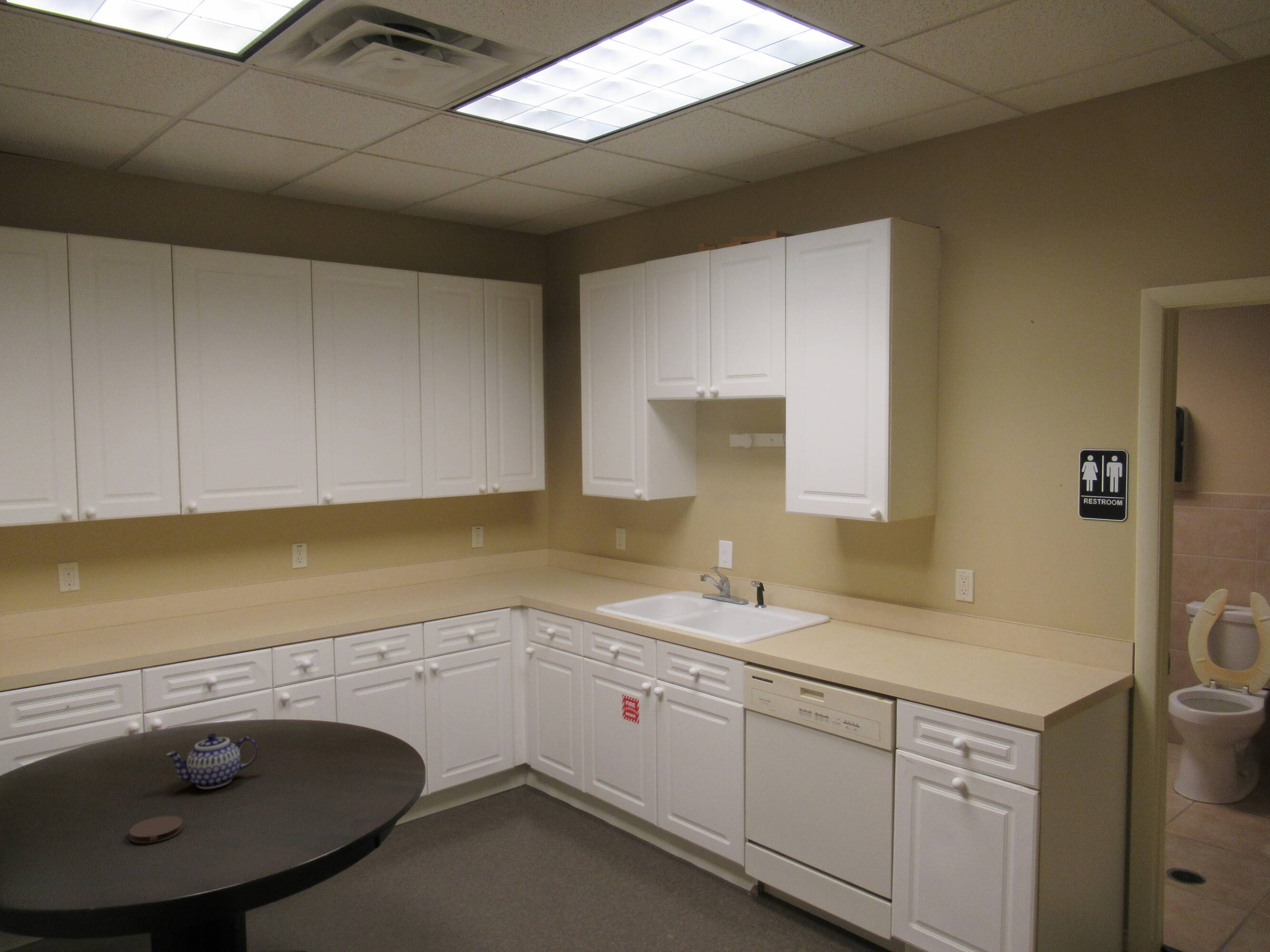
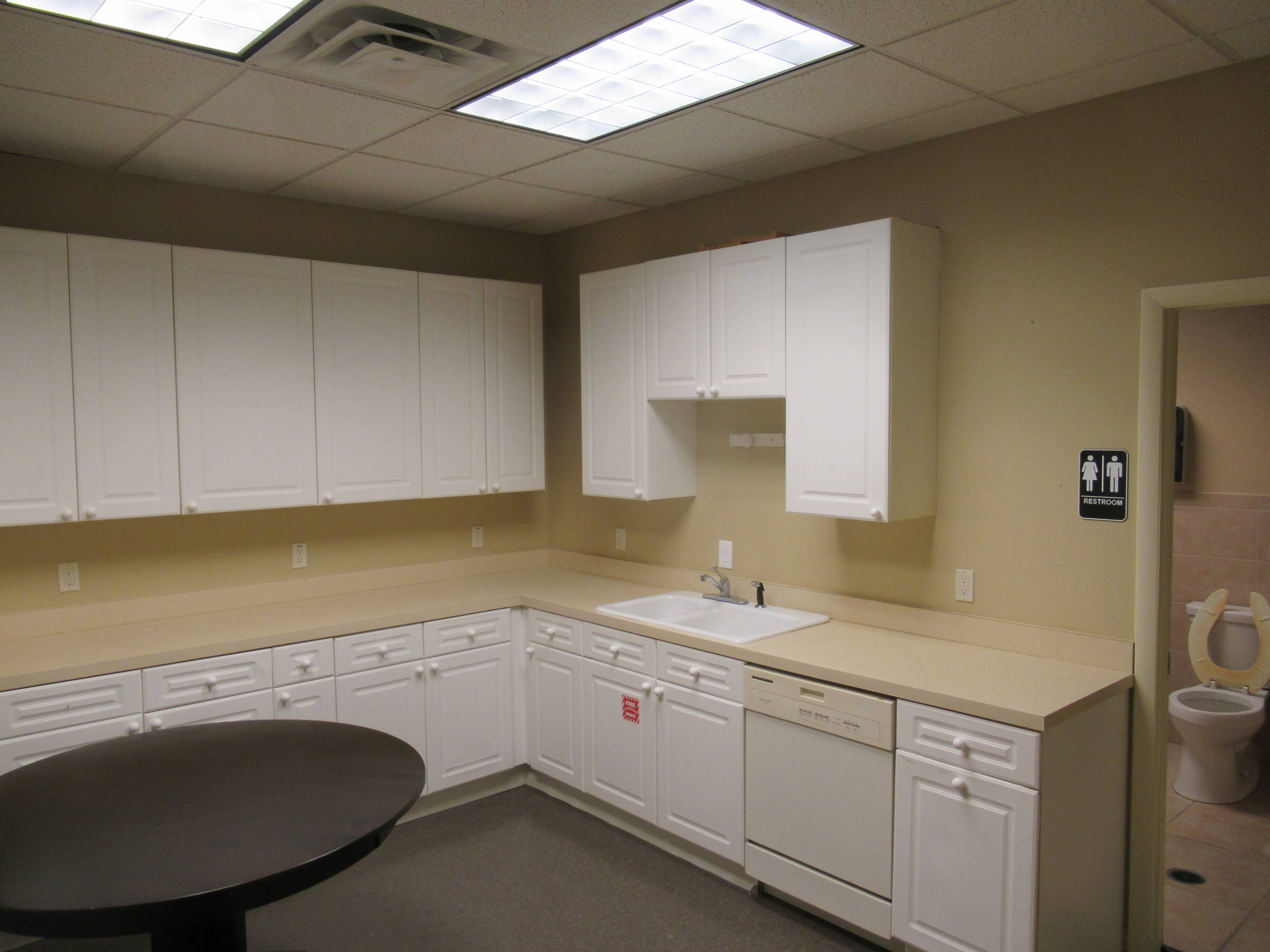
- teapot (212, 758)
- coaster (156, 829)
